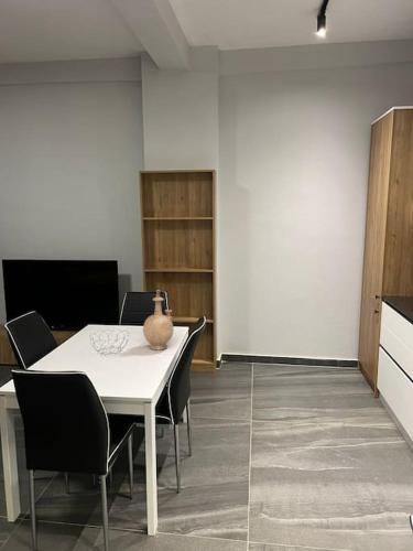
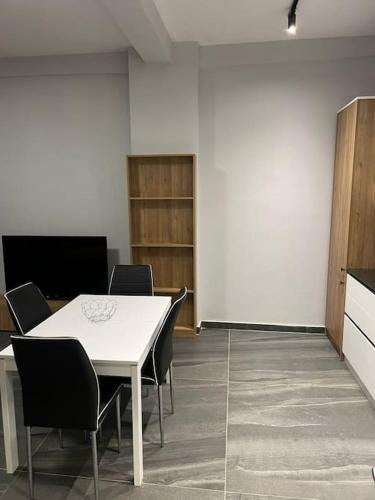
- vase (157, 318)
